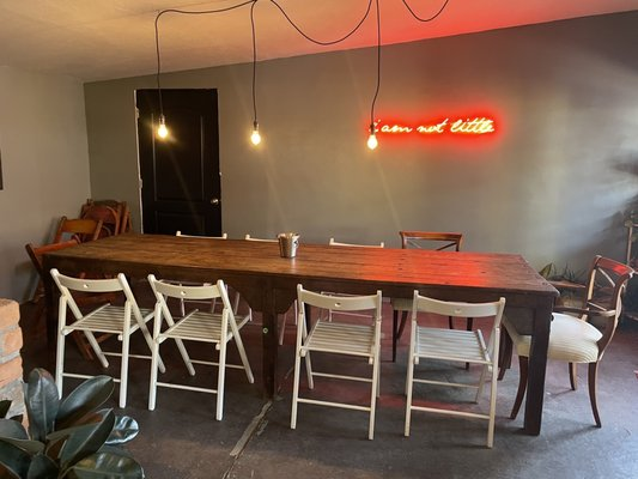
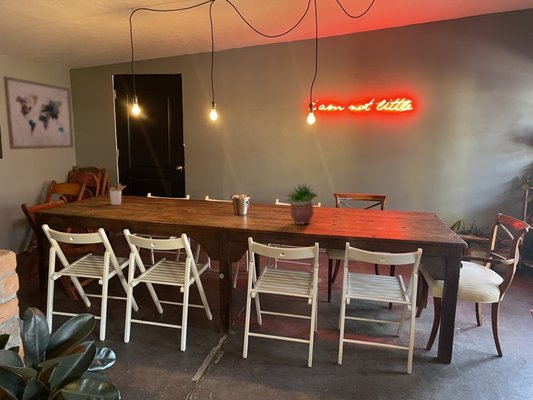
+ potted plant (301, 203)
+ wall art (42, 116)
+ utensil holder (118, 194)
